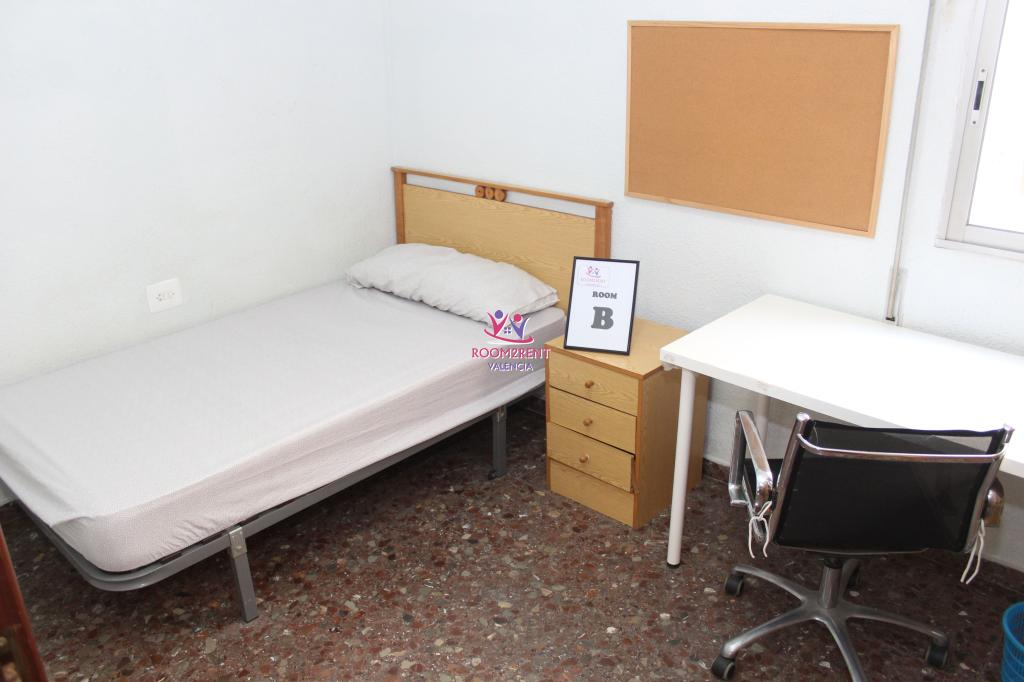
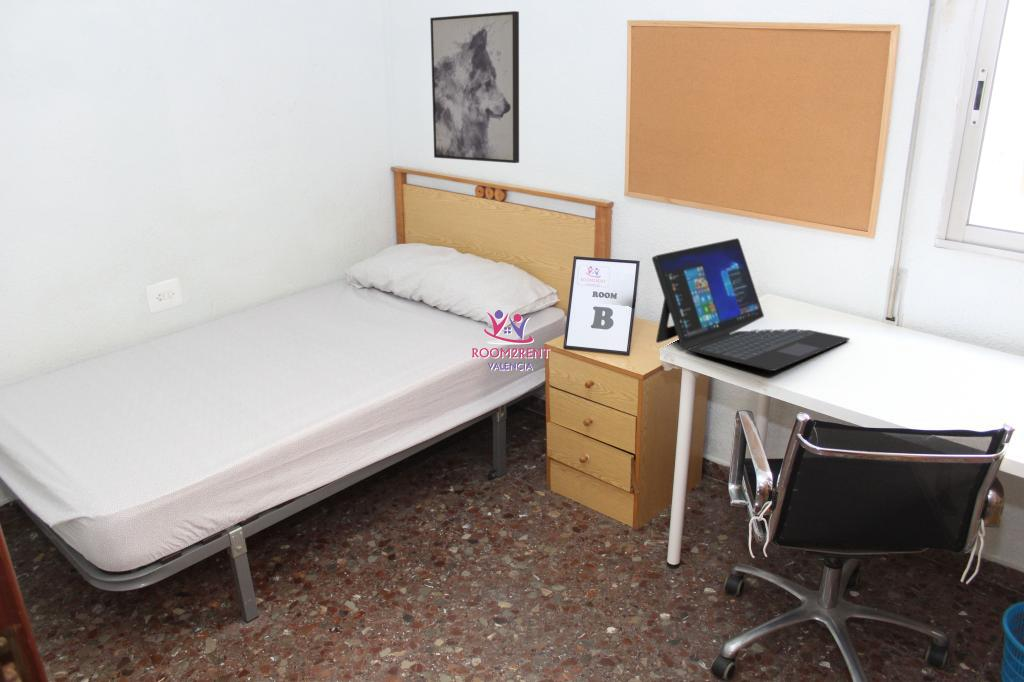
+ laptop (752, 298)
+ wall art (473, 89)
